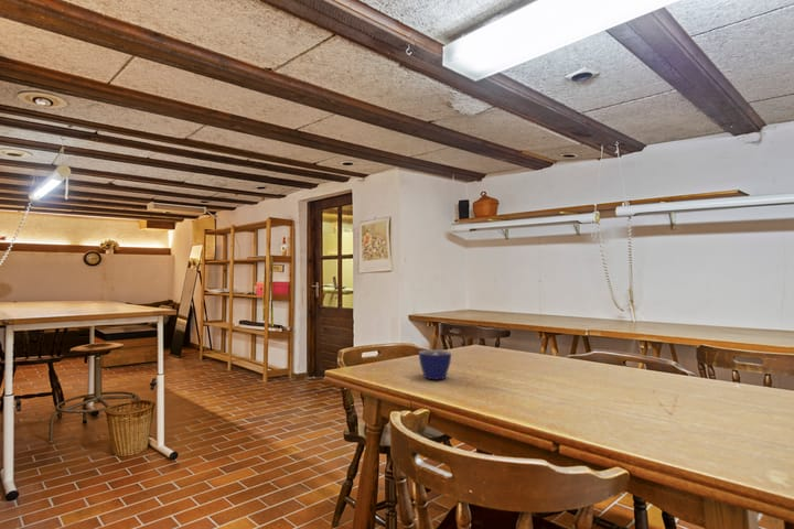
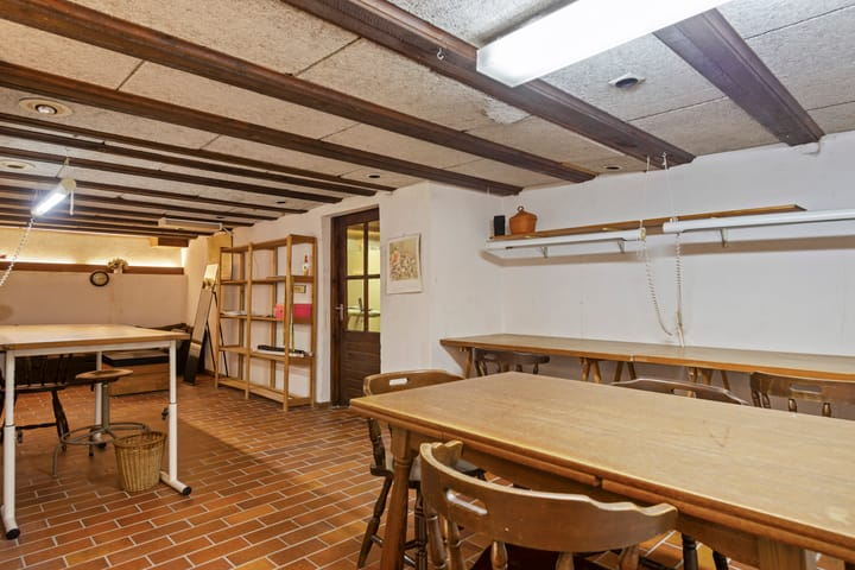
- cup (438, 364)
